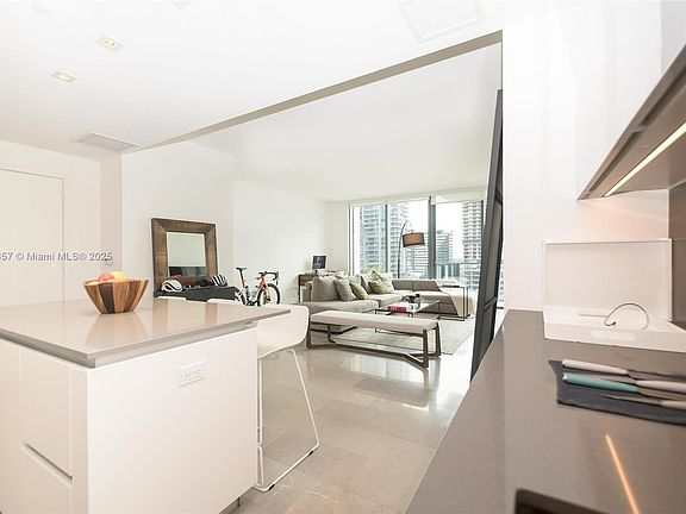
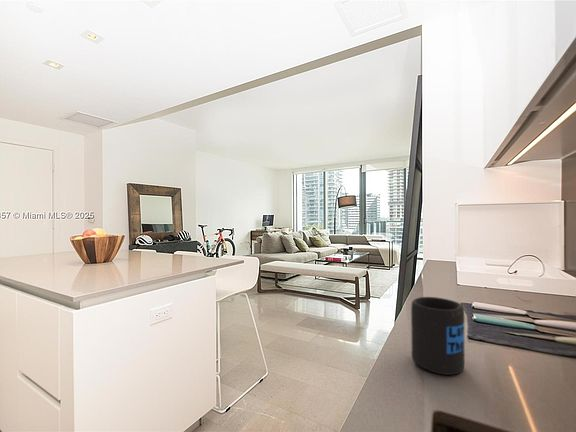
+ mug (440, 331)
